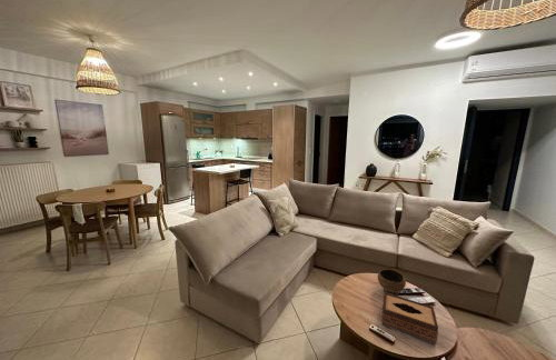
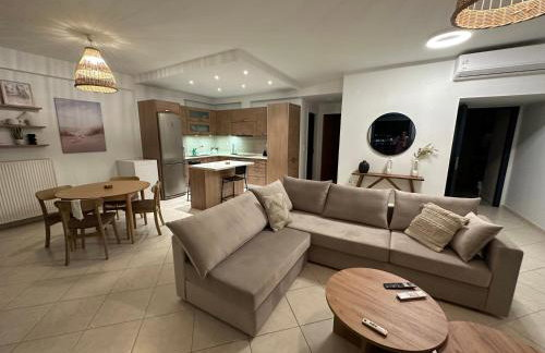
- tissue box (407, 316)
- bowl (390, 283)
